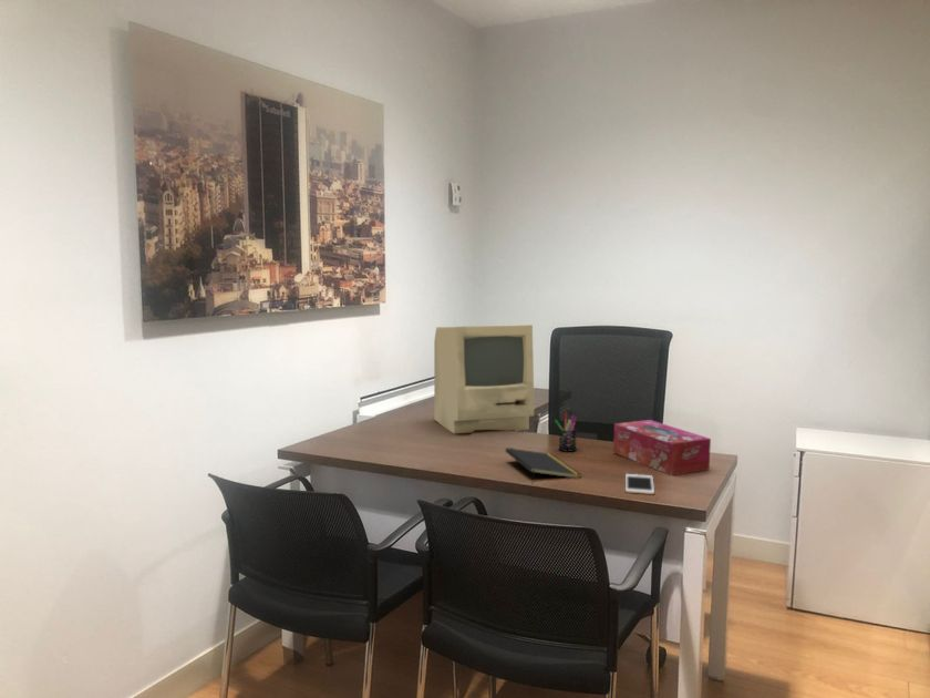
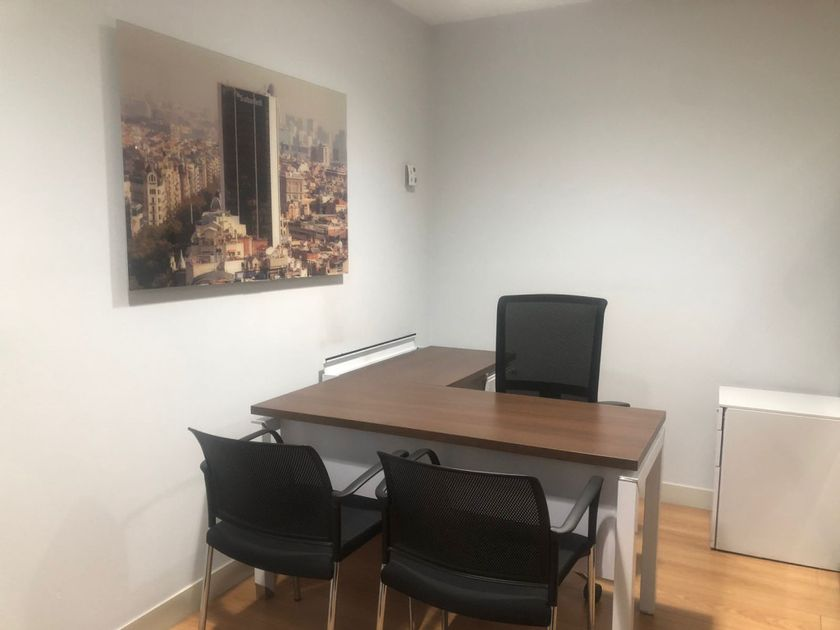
- notepad (541, 462)
- tissue box (660, 445)
- pen holder (565, 431)
- cell phone (639, 483)
- computer monitor (482, 374)
